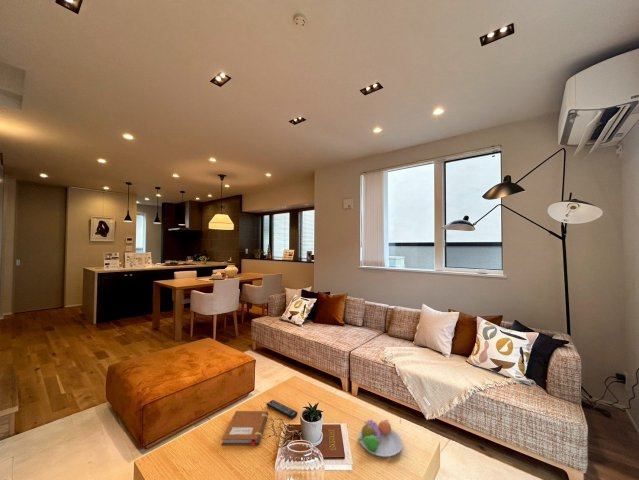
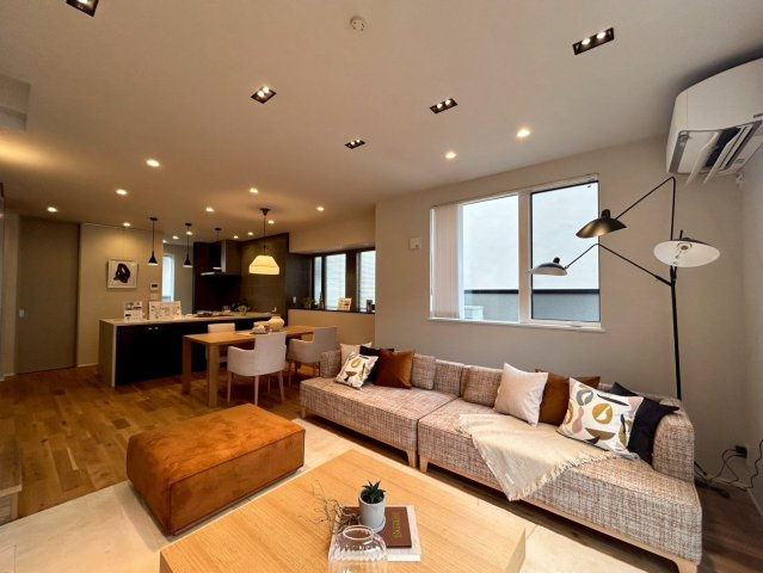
- fruit bowl (378, 435)
- remote control (281, 408)
- notebook (246, 427)
